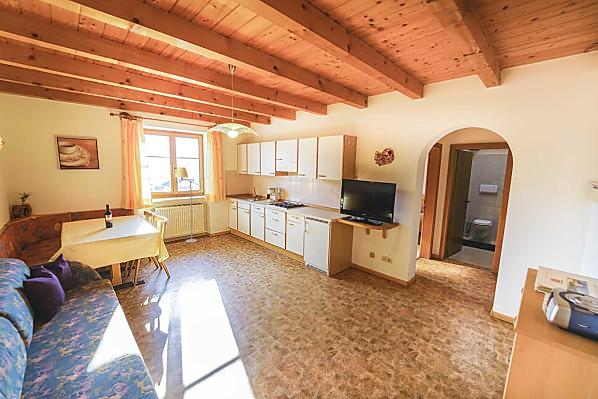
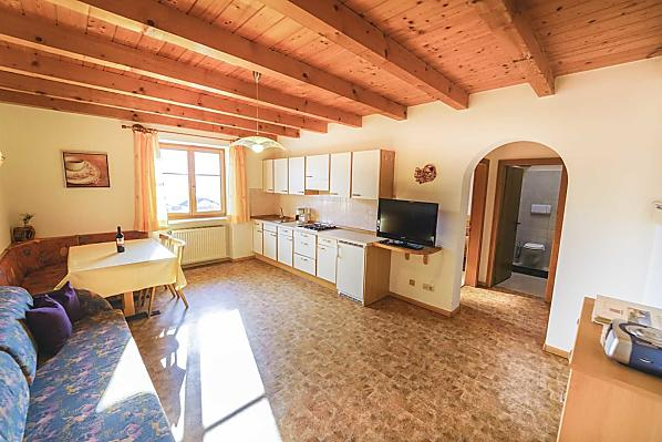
- floor lamp (190, 205)
